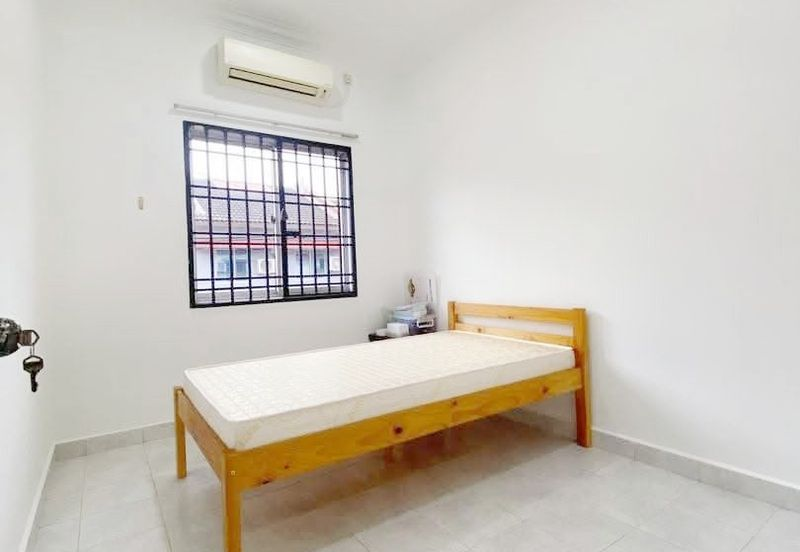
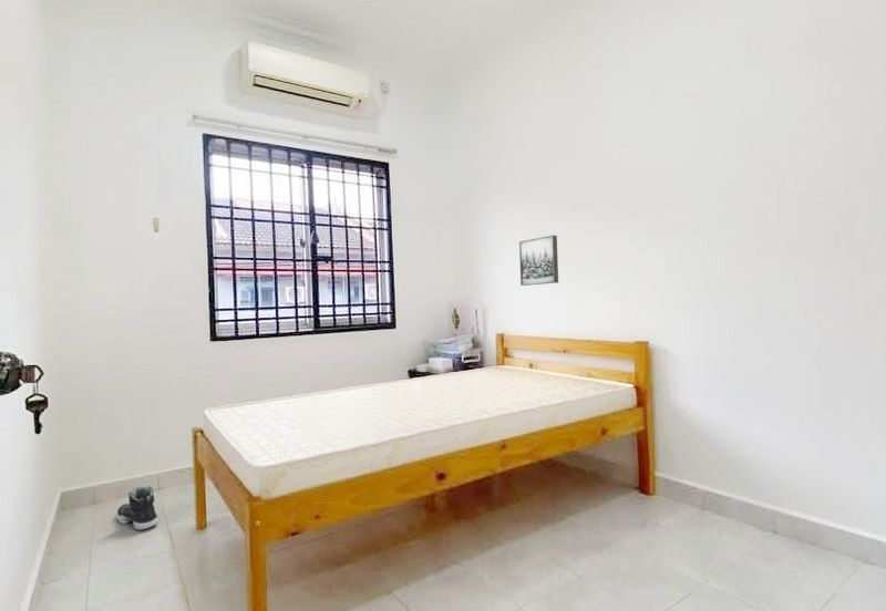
+ wall art (537, 261)
+ sneaker (136, 504)
